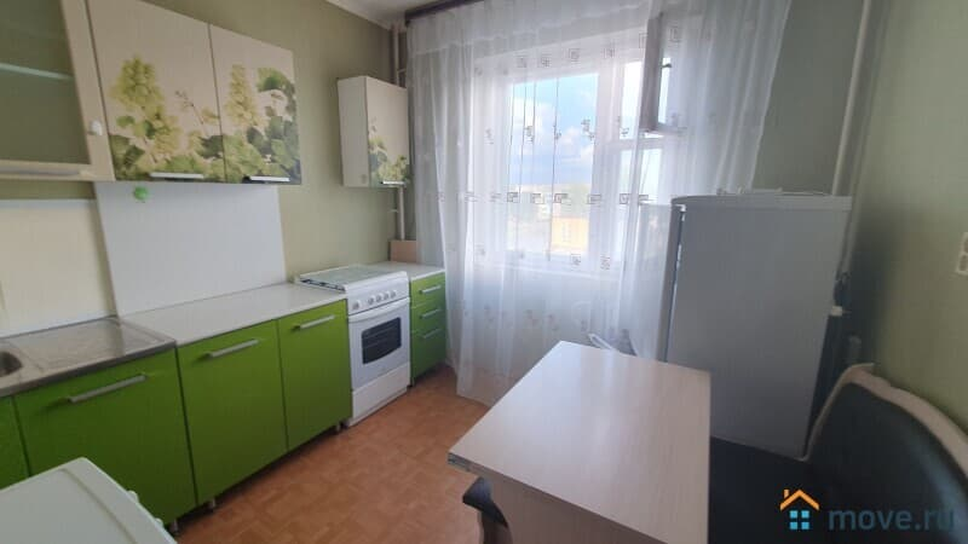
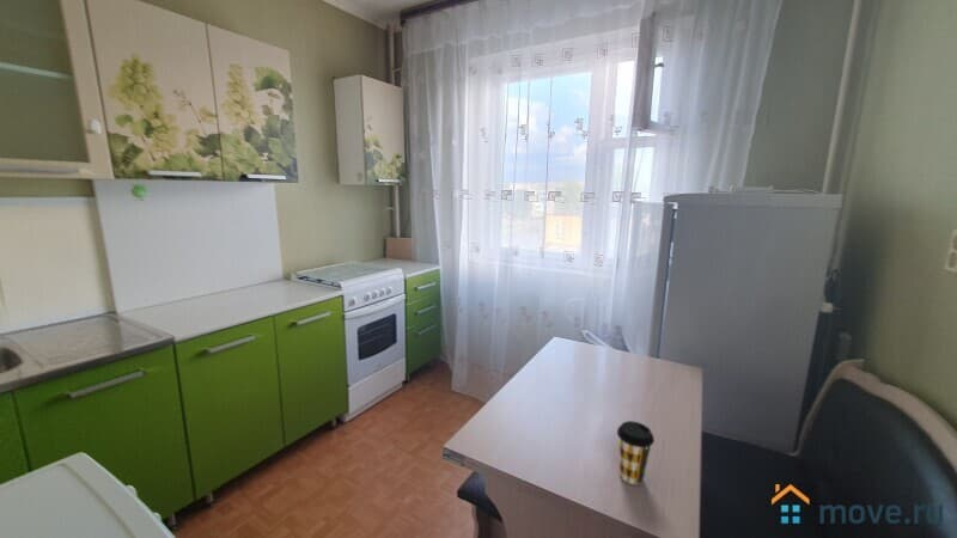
+ coffee cup (633, 453)
